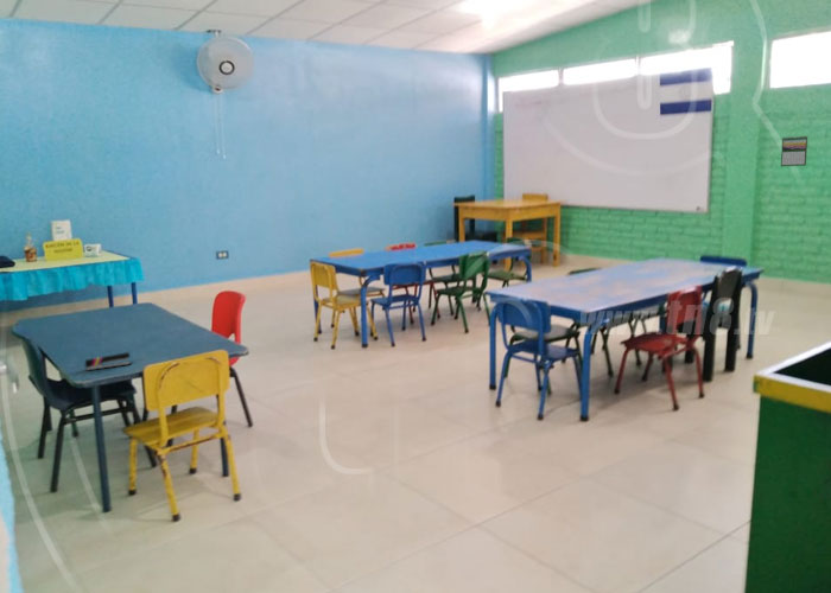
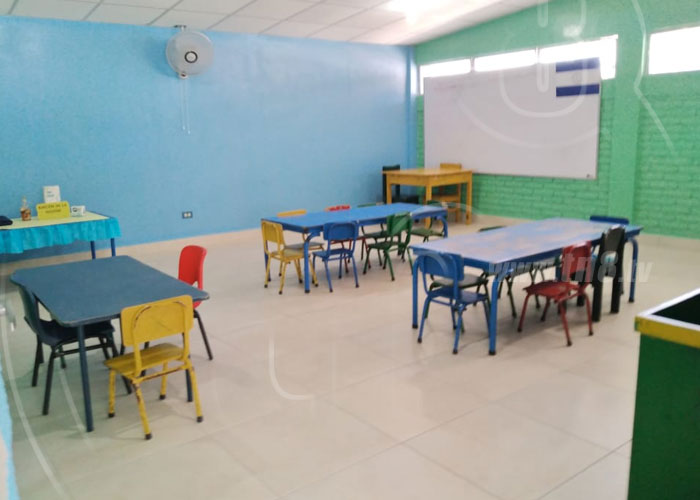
- stapler (107, 361)
- calendar (793, 151)
